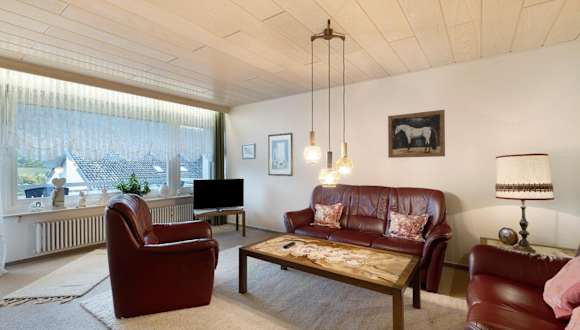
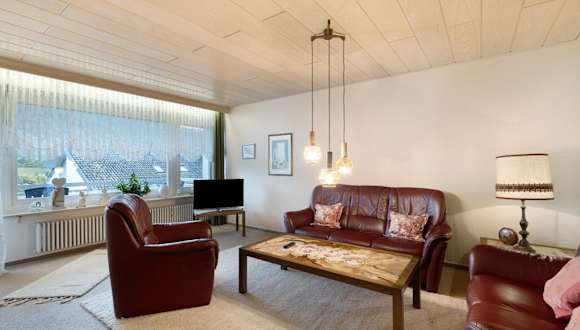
- wall art (414, 135)
